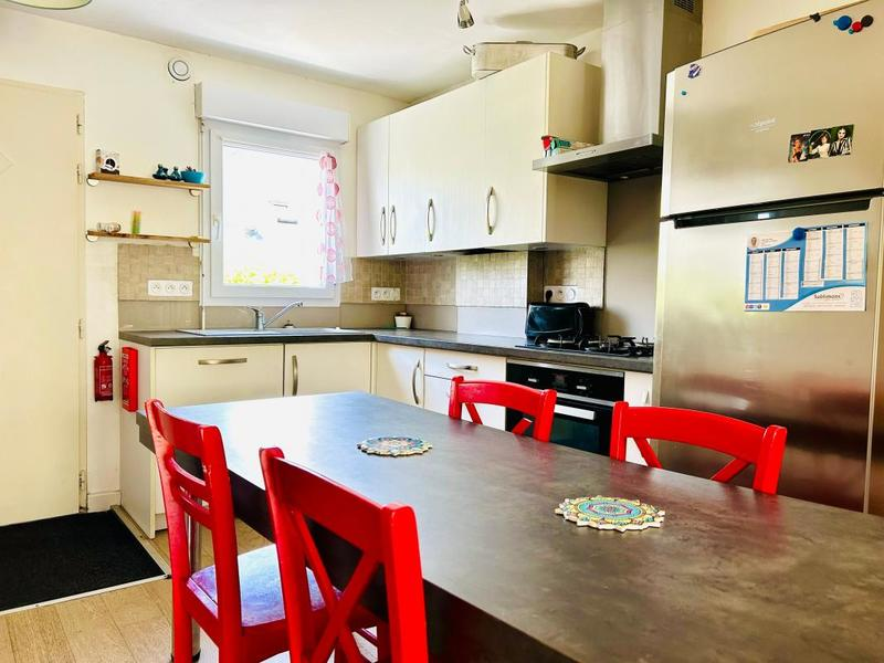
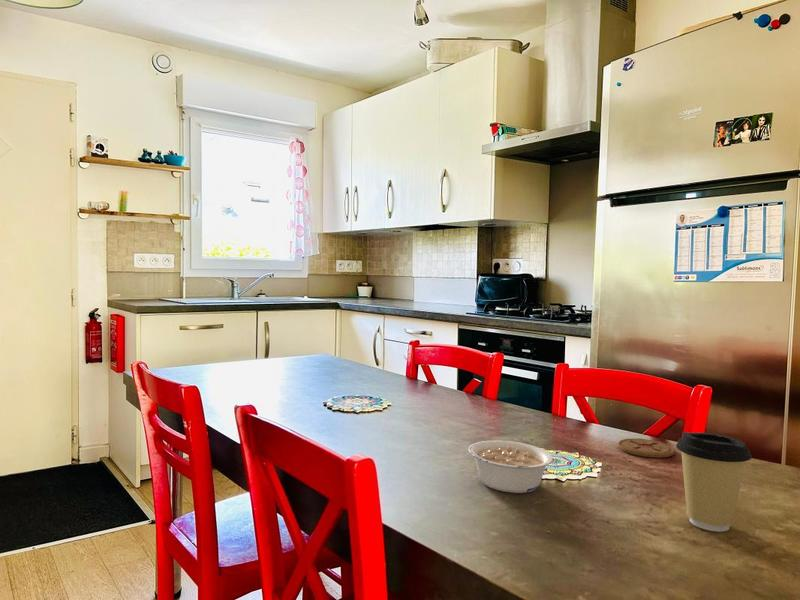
+ coffee cup (711, 480)
+ legume (512, 465)
+ coaster (645, 447)
